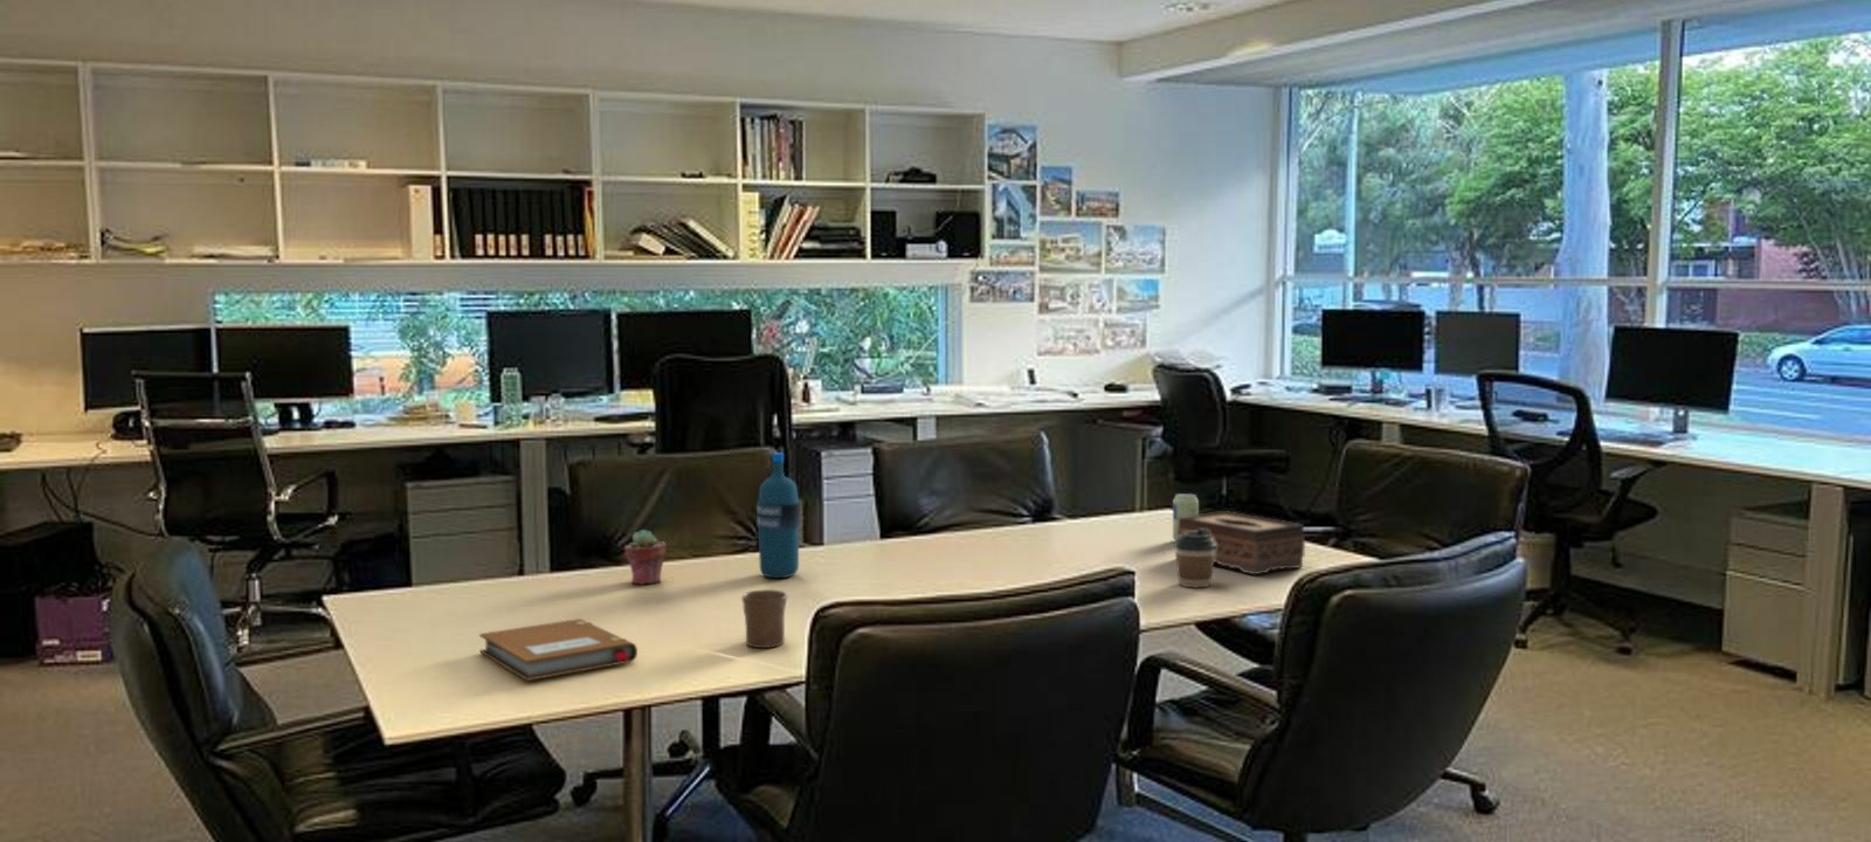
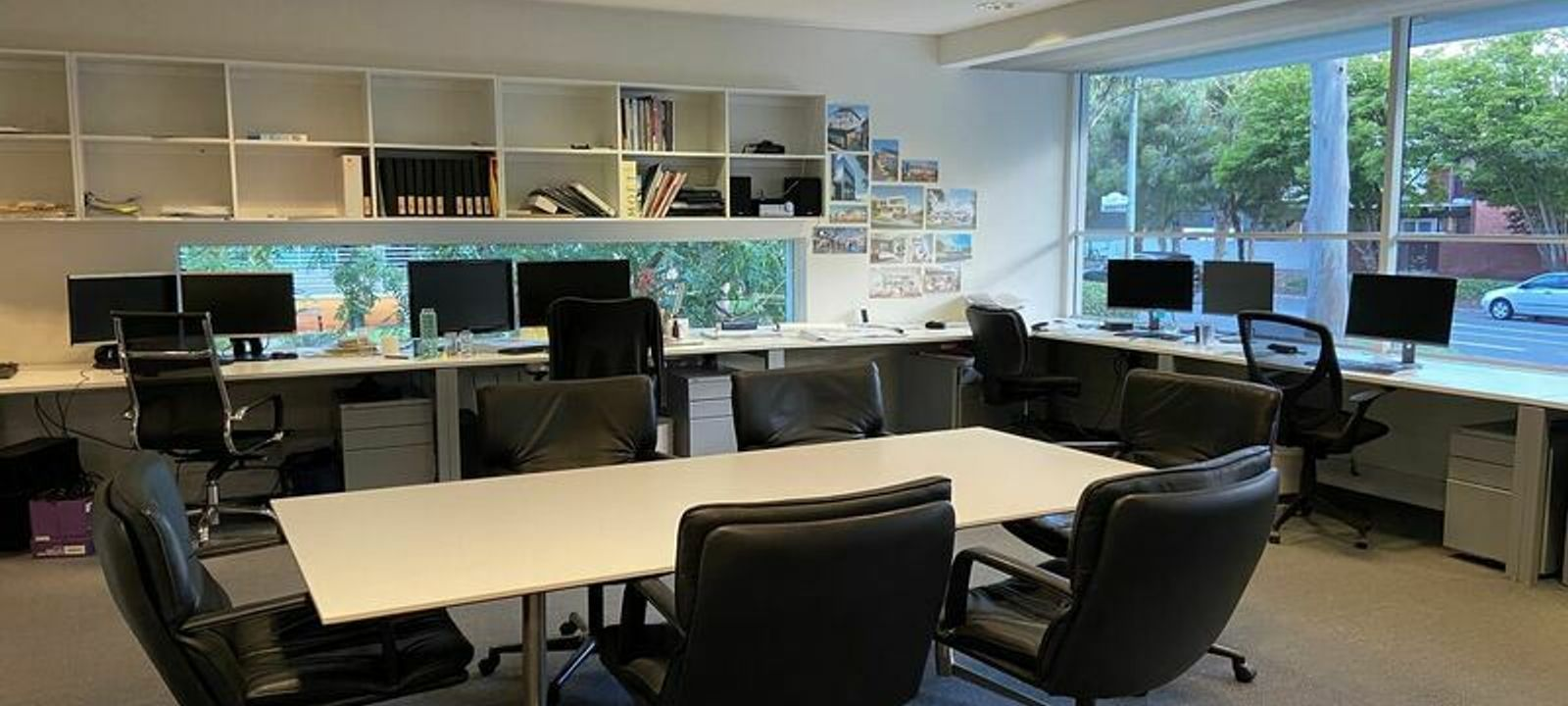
- water bottle (778, 514)
- mug (761, 617)
- notebook (558, 646)
- beverage can (1185, 514)
- tissue box (1239, 541)
- coffee cup (1194, 557)
- potted succulent (646, 556)
